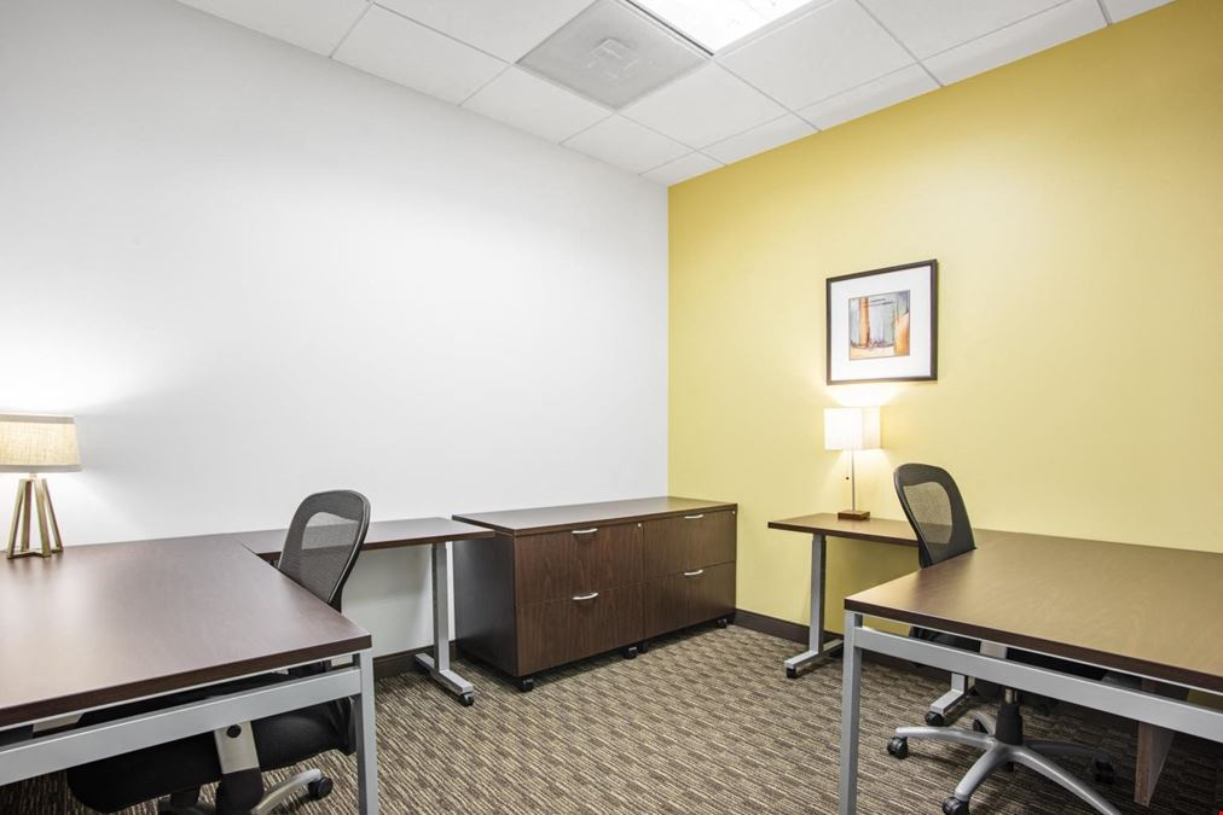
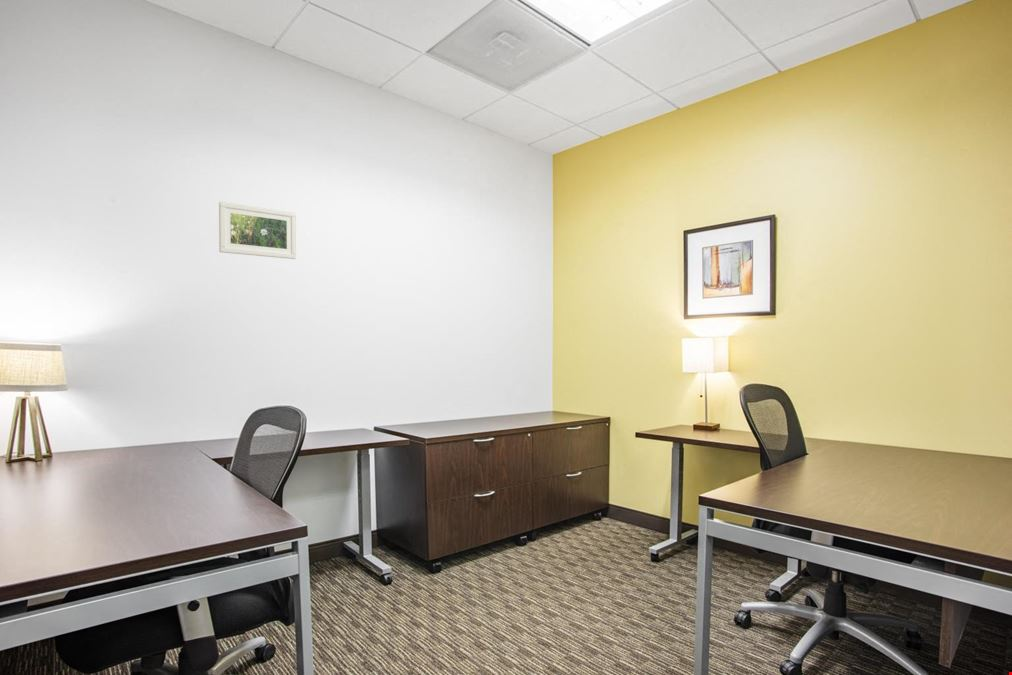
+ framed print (259, 231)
